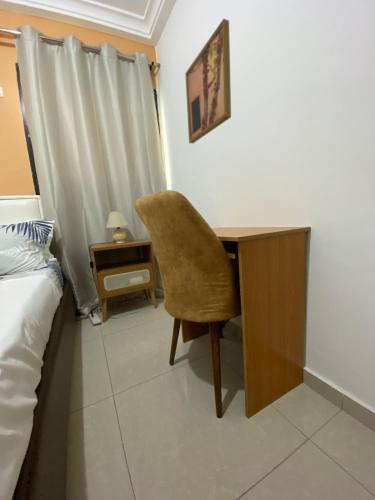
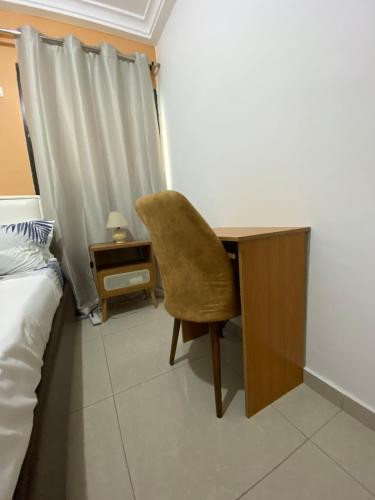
- wall art (205, 92)
